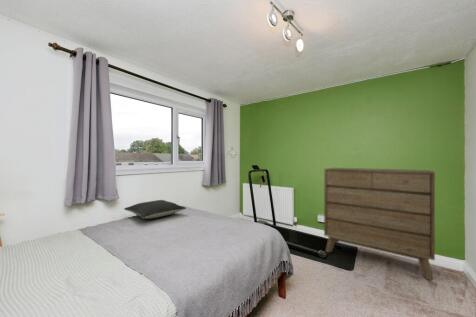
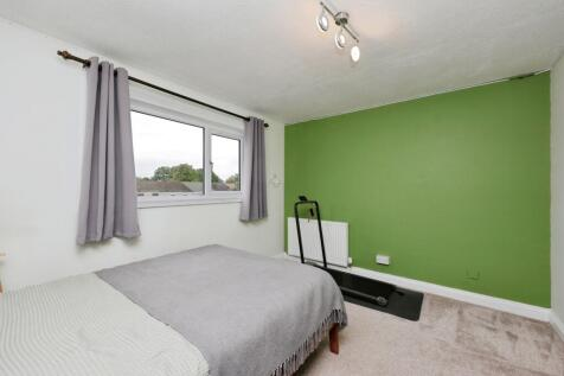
- dresser (373, 213)
- pillow (155, 208)
